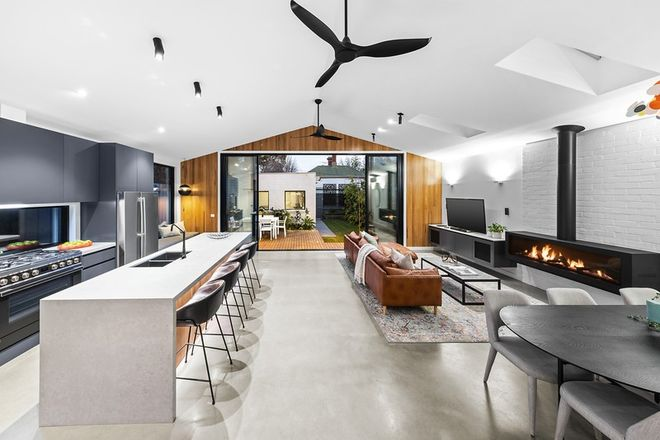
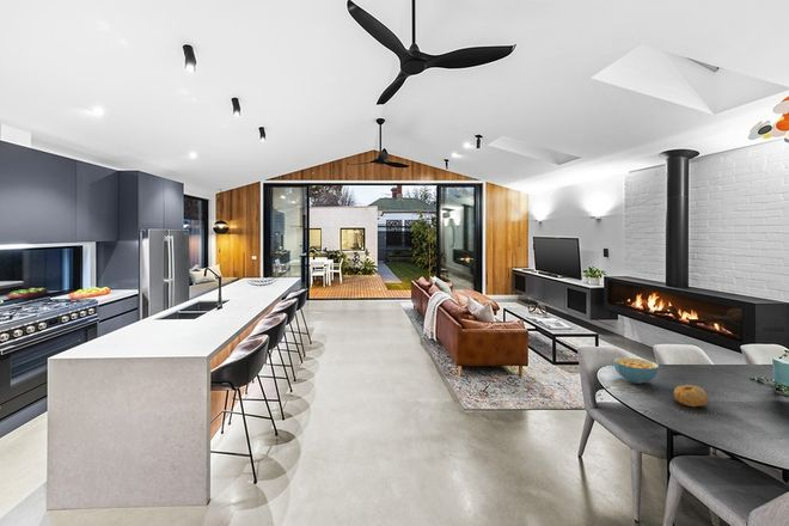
+ fruit (690, 395)
+ cereal bowl (635, 372)
